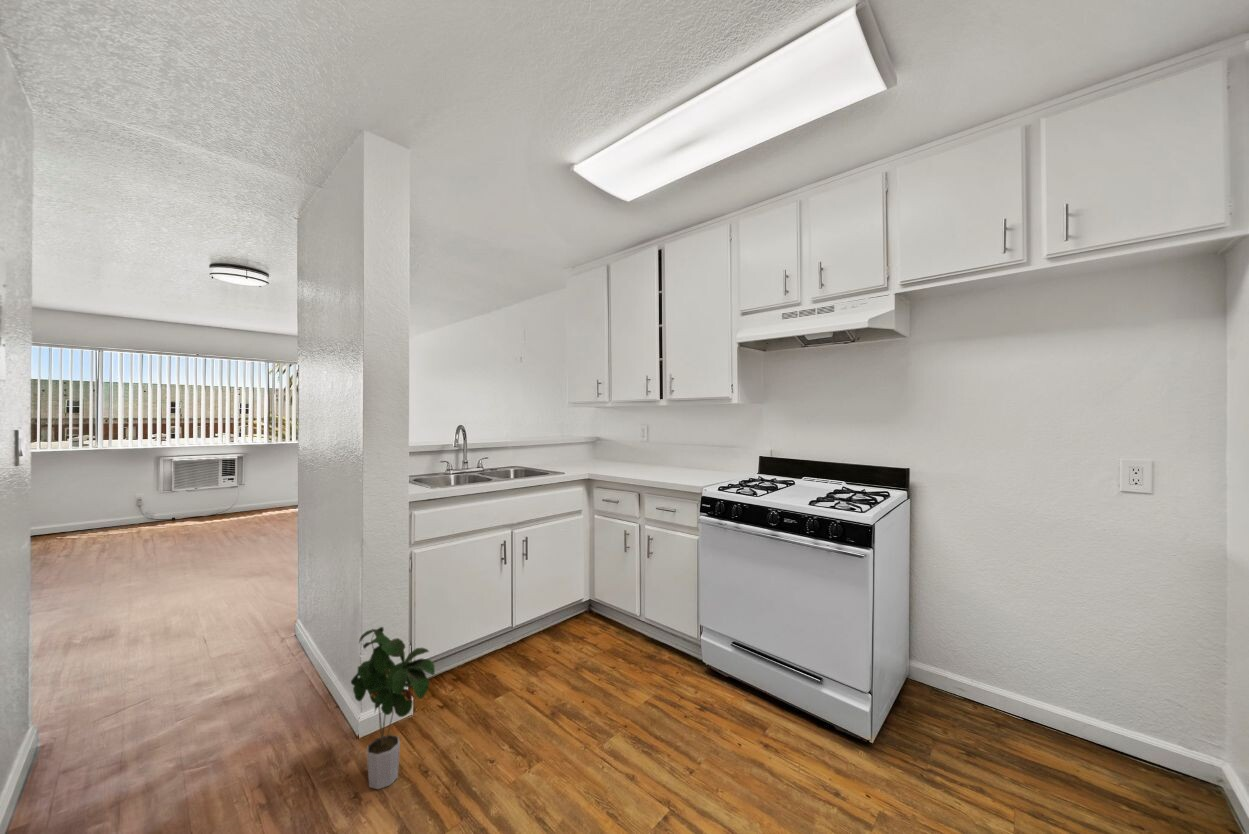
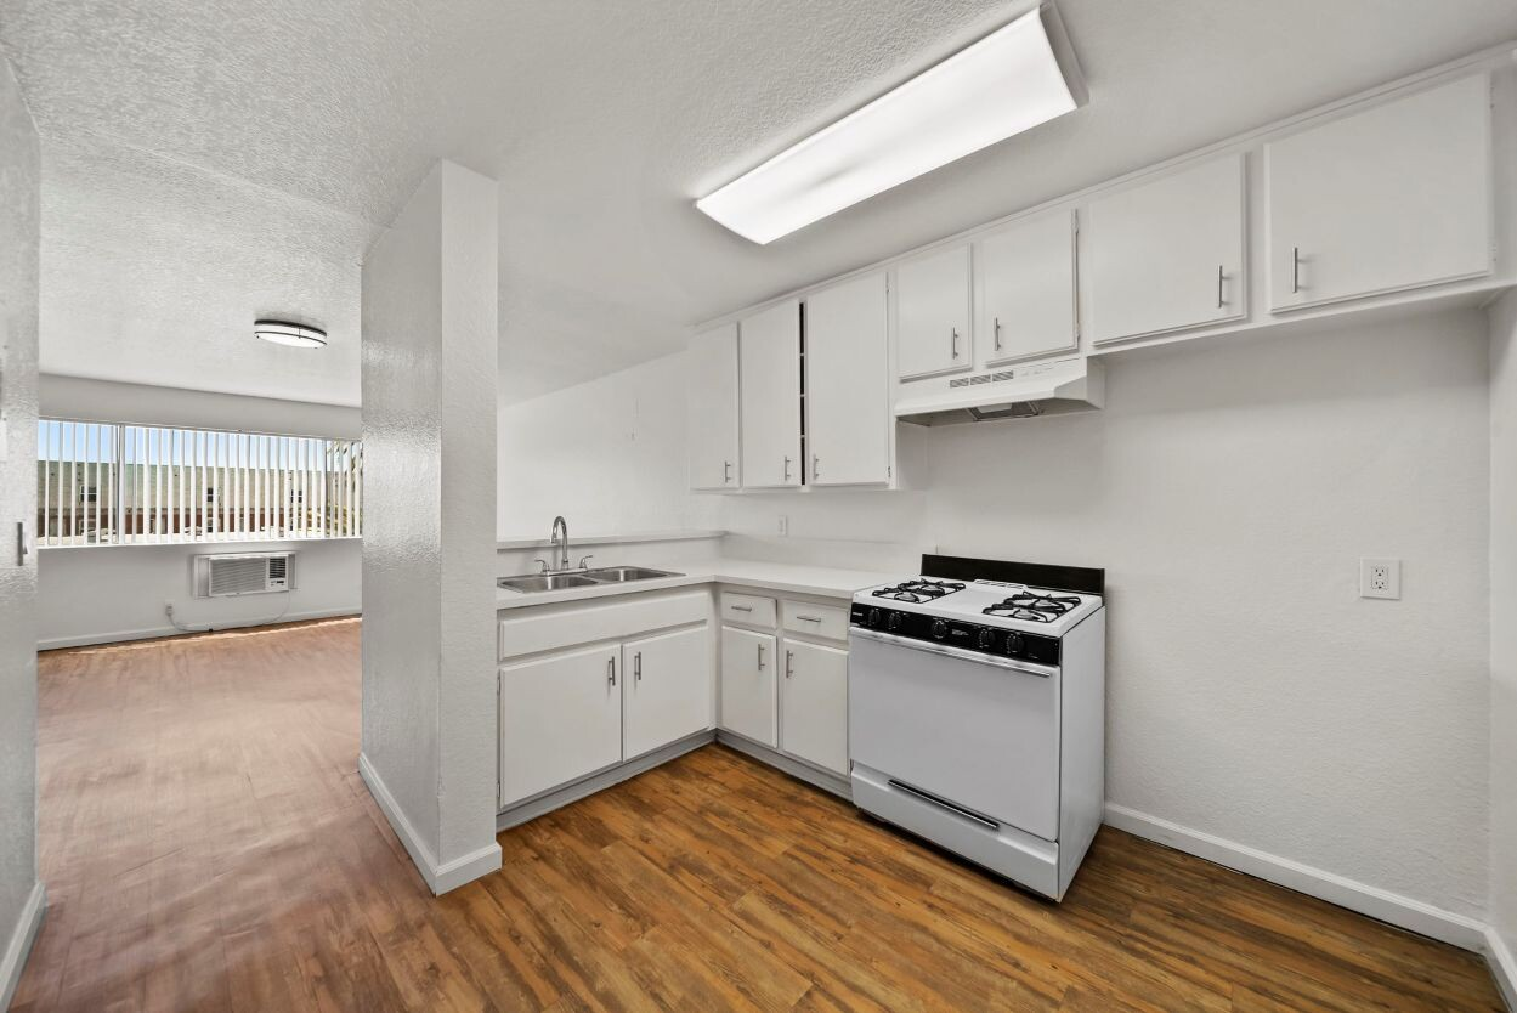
- potted plant (386, 704)
